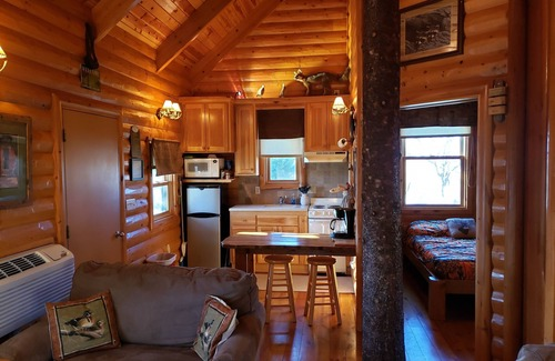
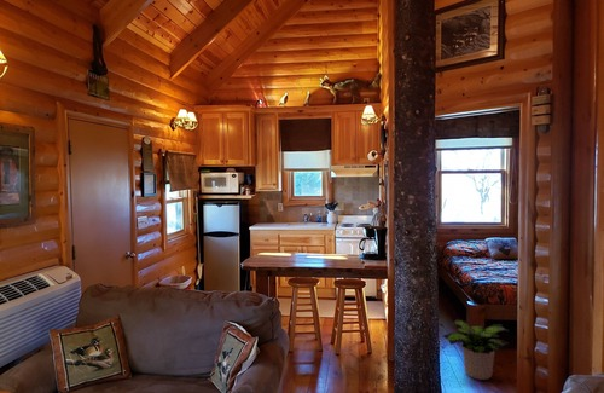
+ potted plant (474, 349)
